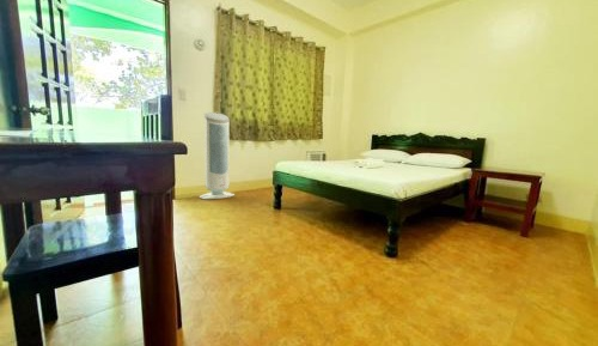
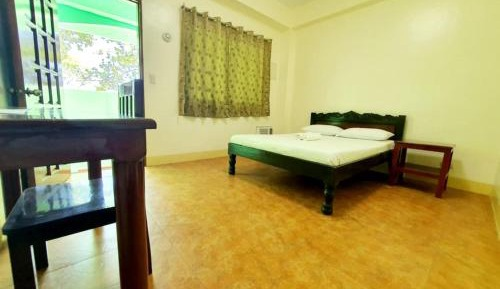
- air purifier (216, 154)
